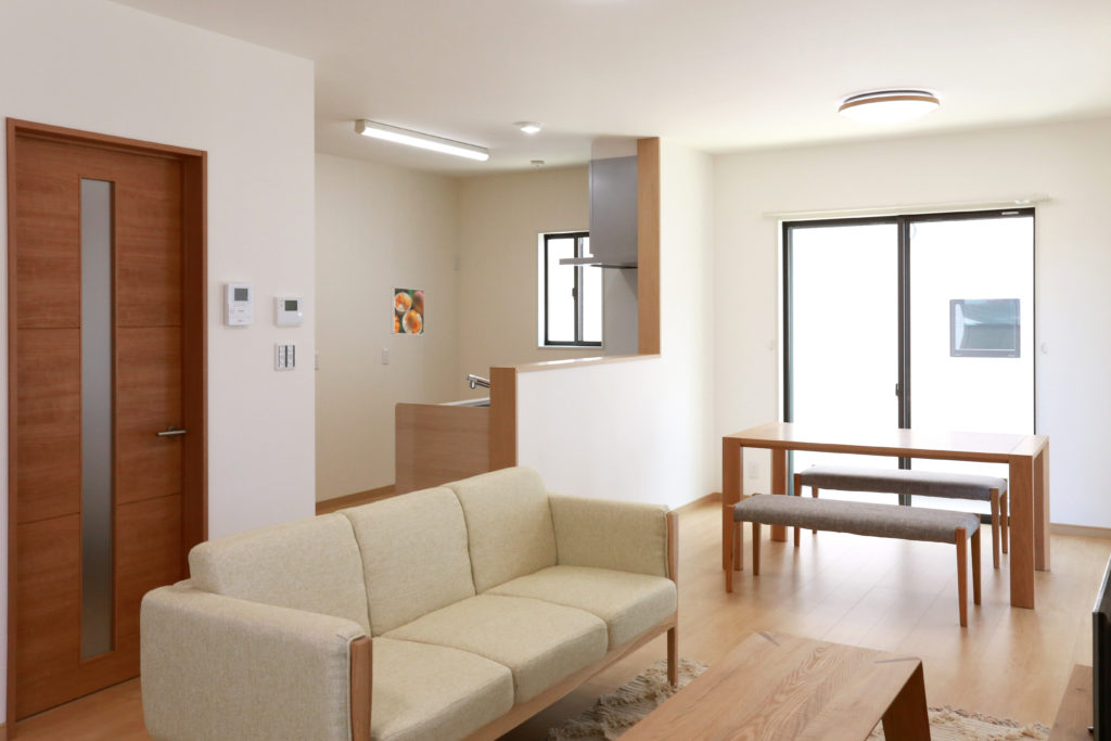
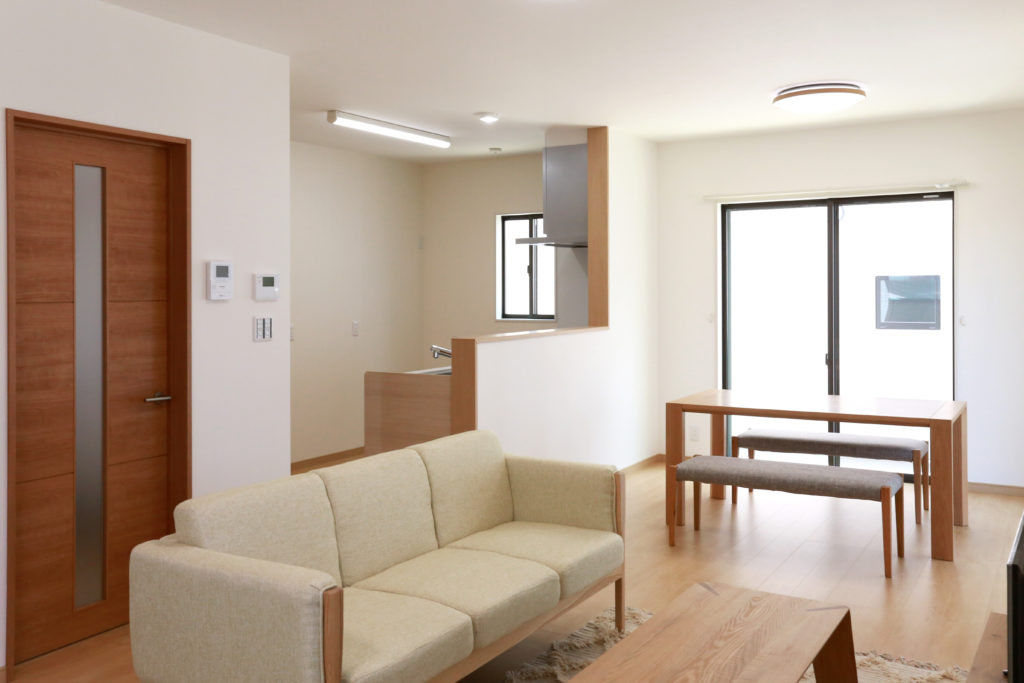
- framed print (408, 311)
